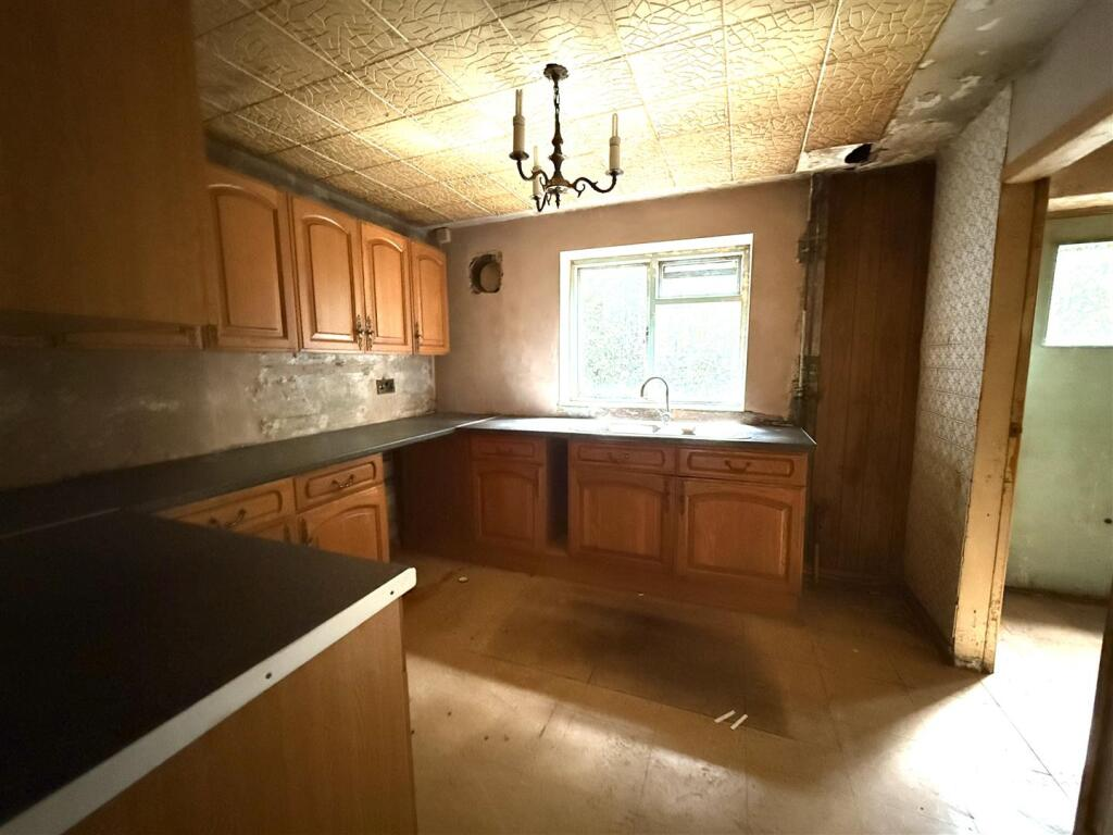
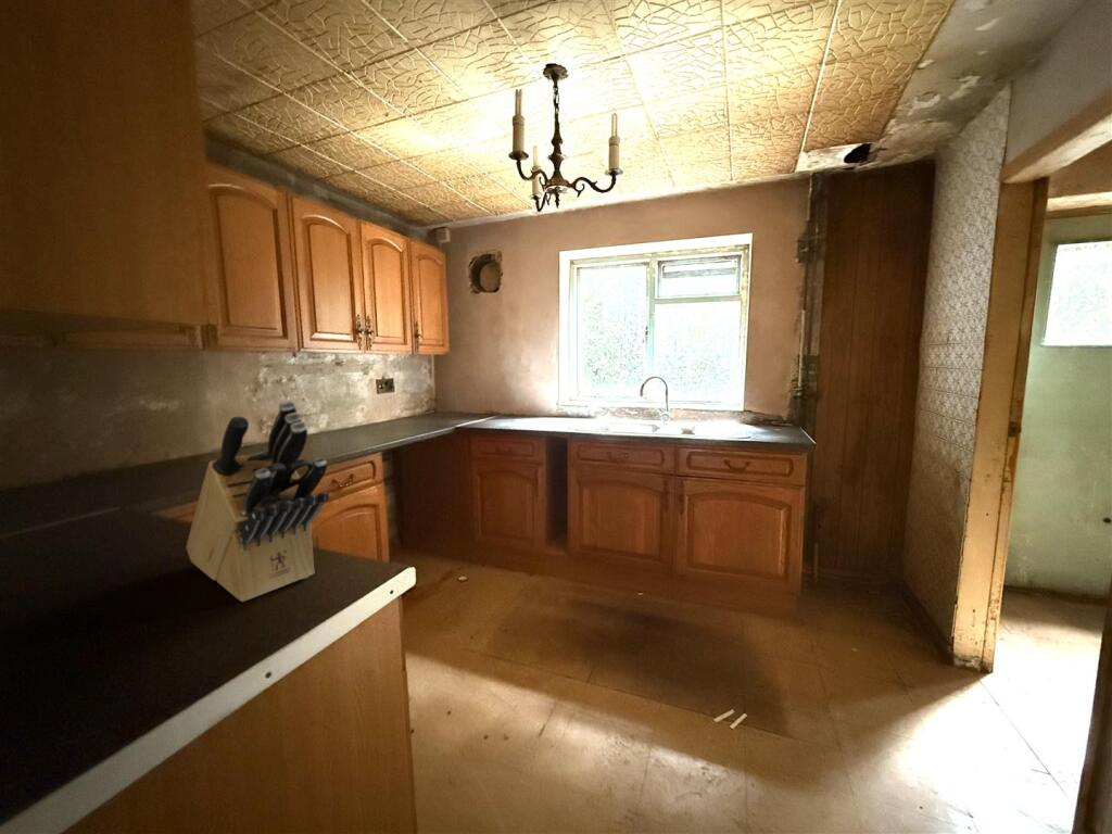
+ knife block (251, 490)
